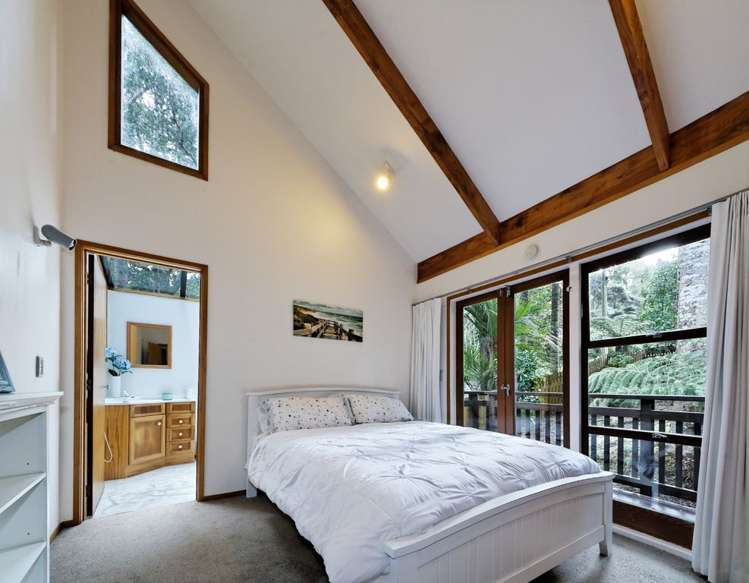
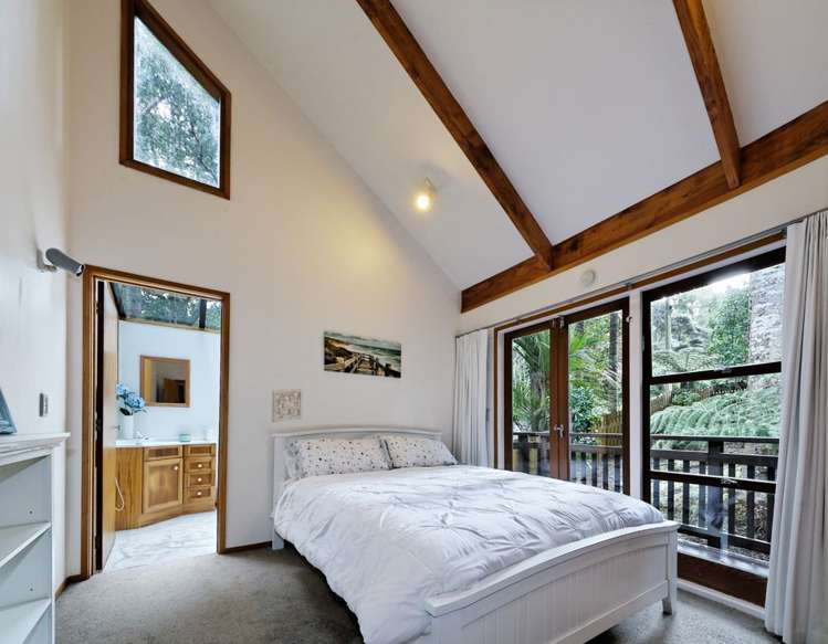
+ wall ornament (286, 404)
